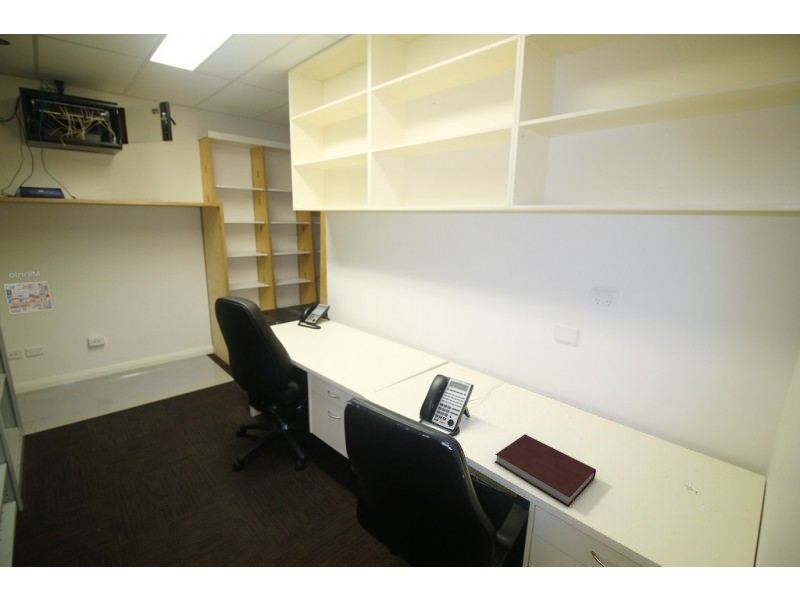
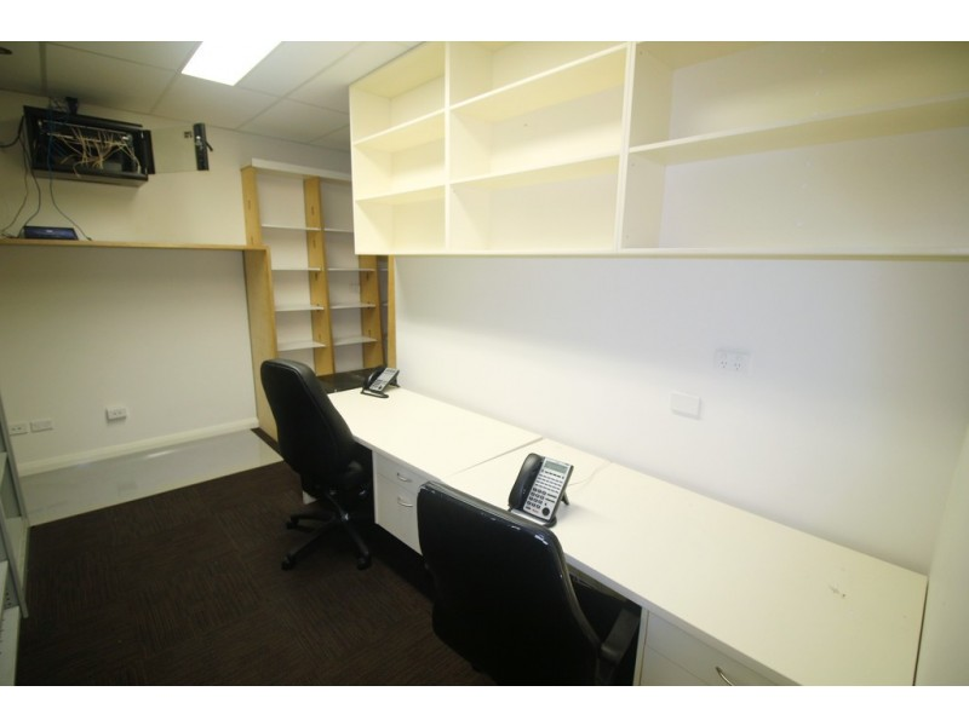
- calendar (28, 291)
- notebook (543, 465)
